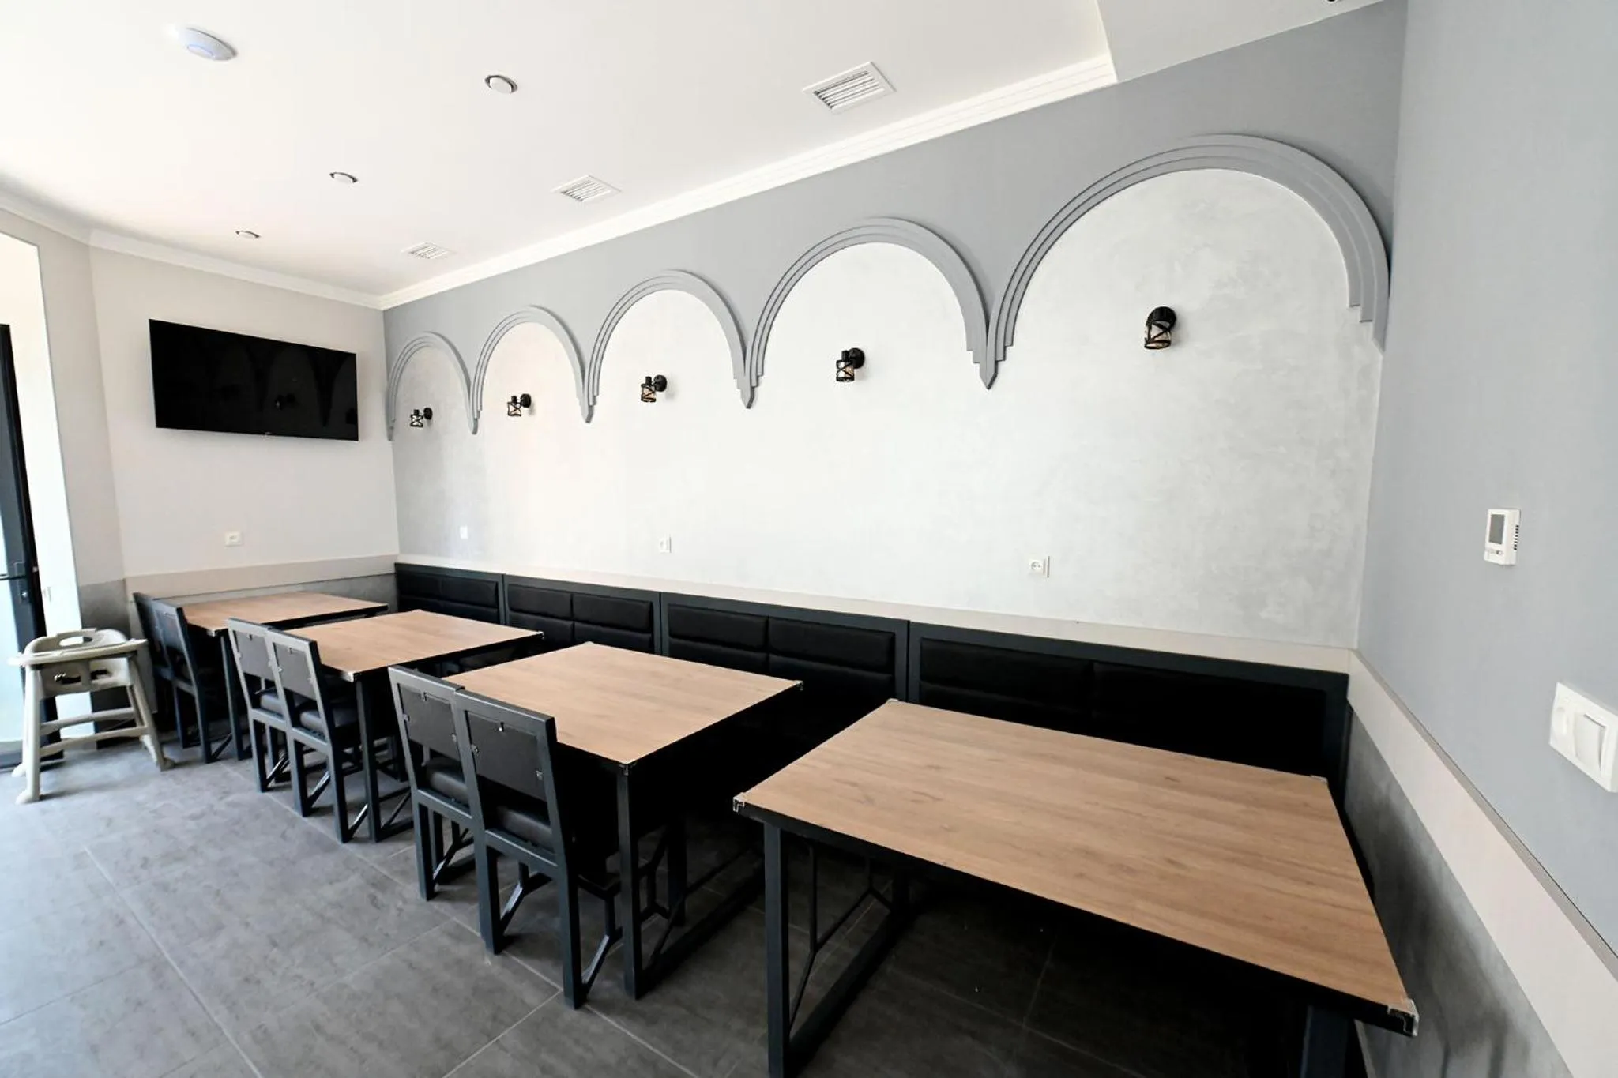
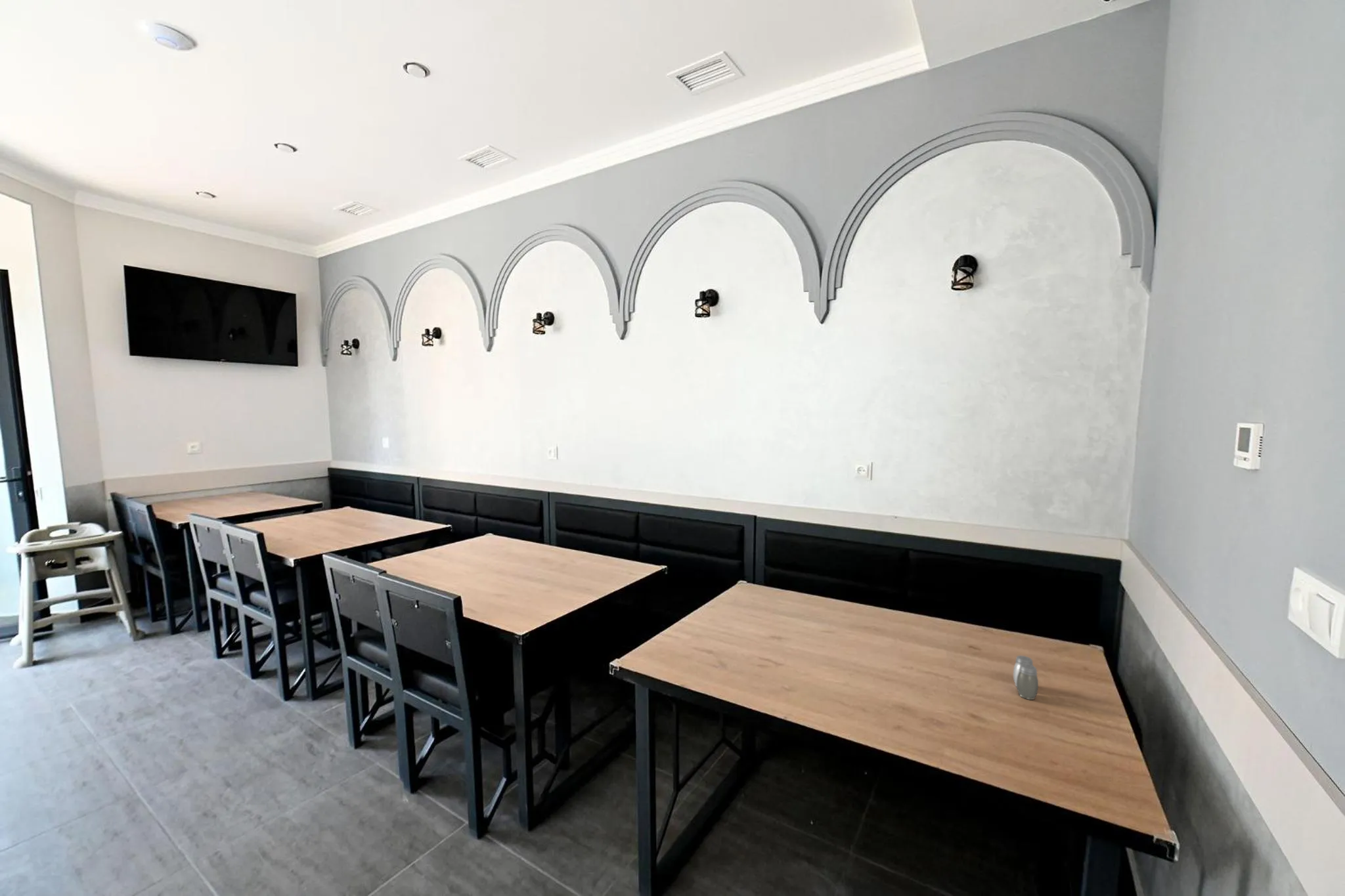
+ salt and pepper shaker (1025, 676)
